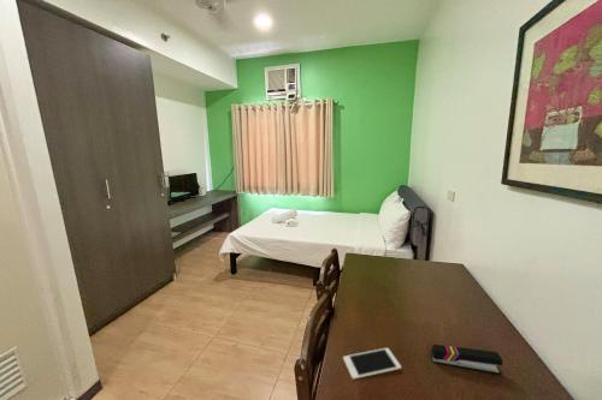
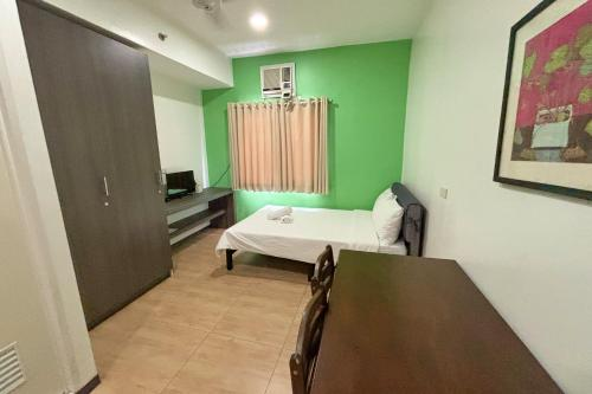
- stapler (465, 357)
- cell phone (371, 362)
